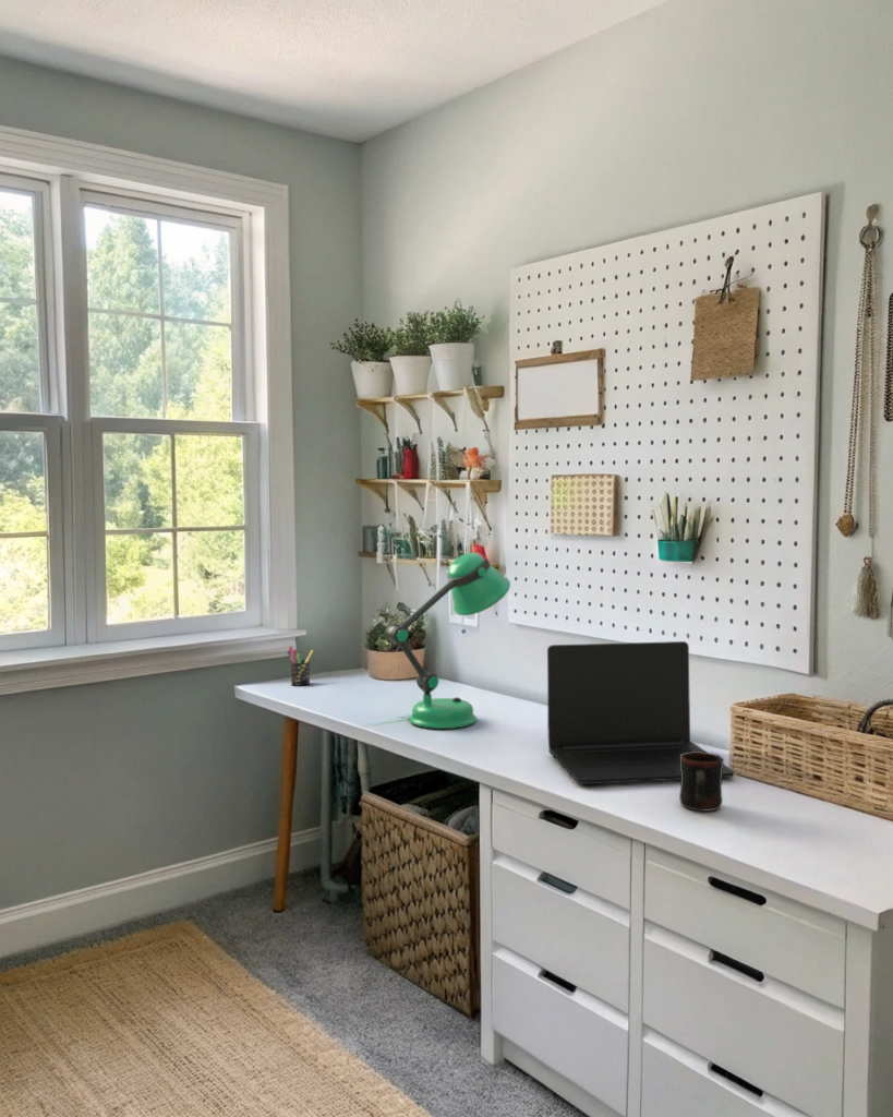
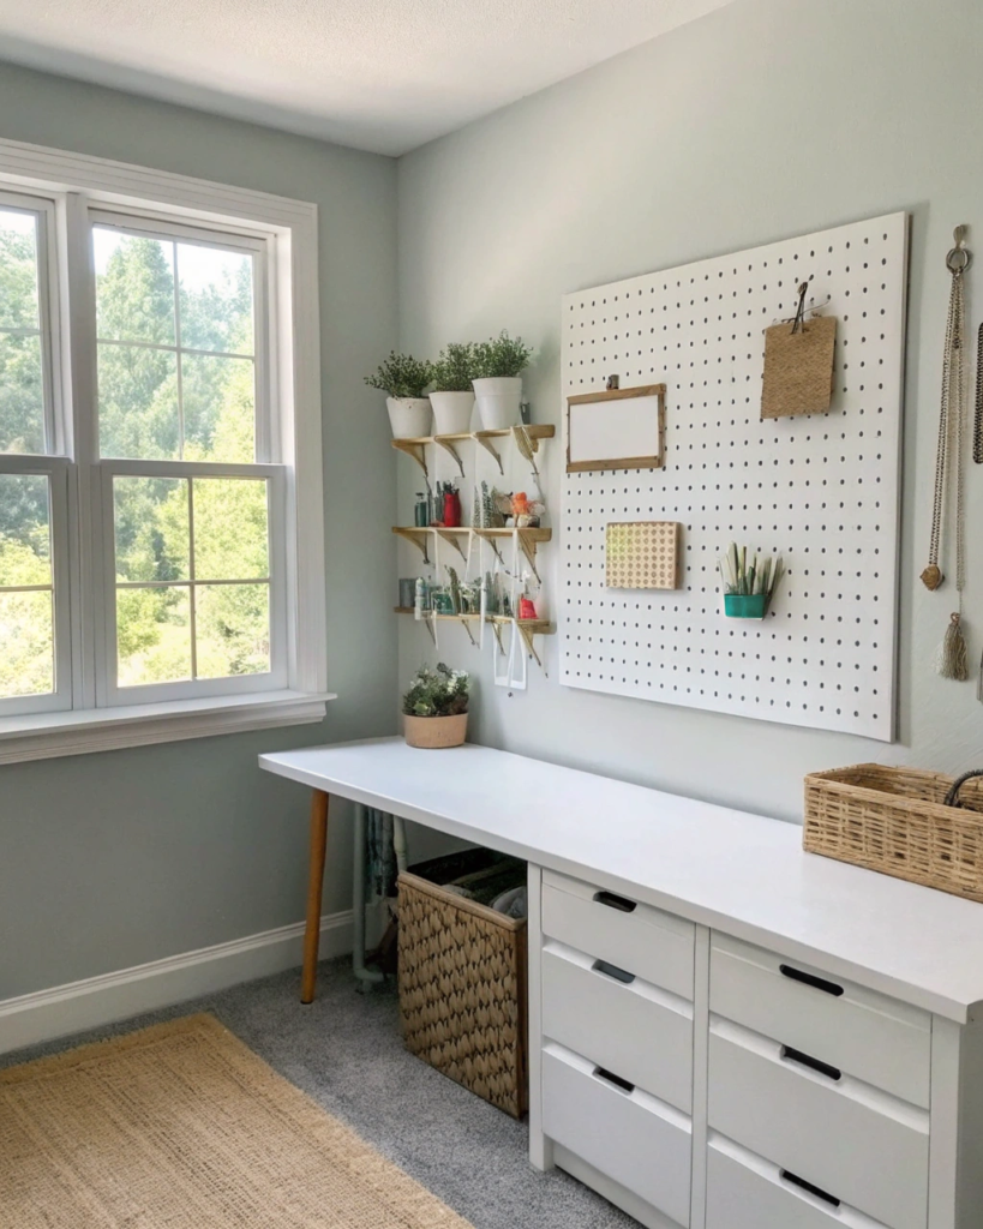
- mug (700, 784)
- pen holder (299, 664)
- desk lamp (459, 614)
- laptop (637, 709)
